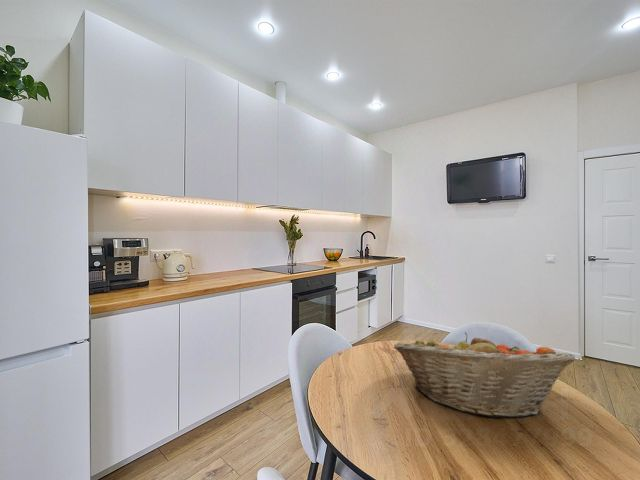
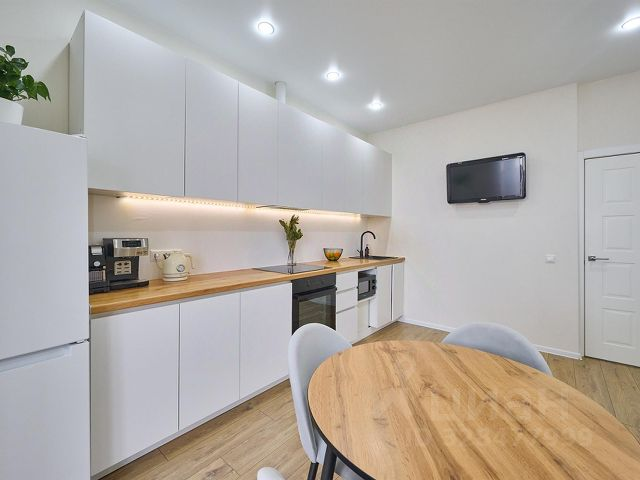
- fruit basket (474, 363)
